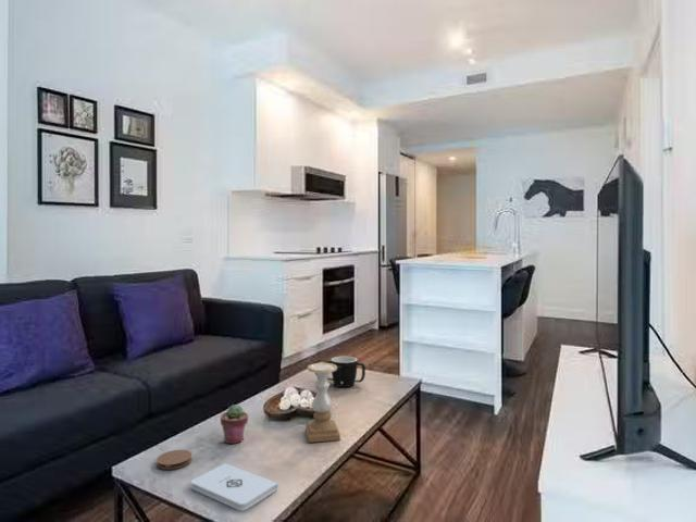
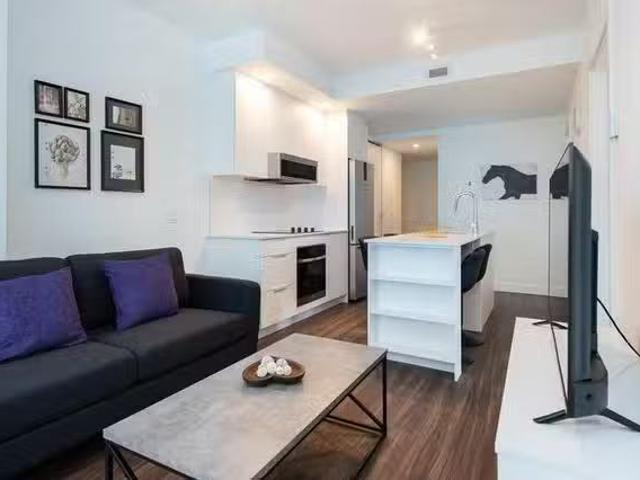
- coaster (174, 459)
- mug (344, 372)
- candle holder (322, 400)
- potted succulent (234, 422)
- notepad (233, 485)
